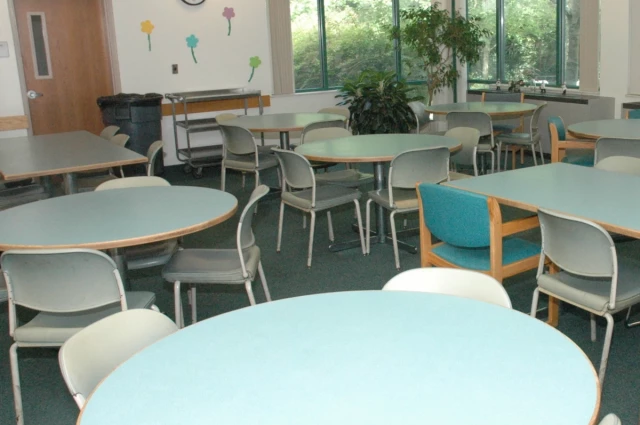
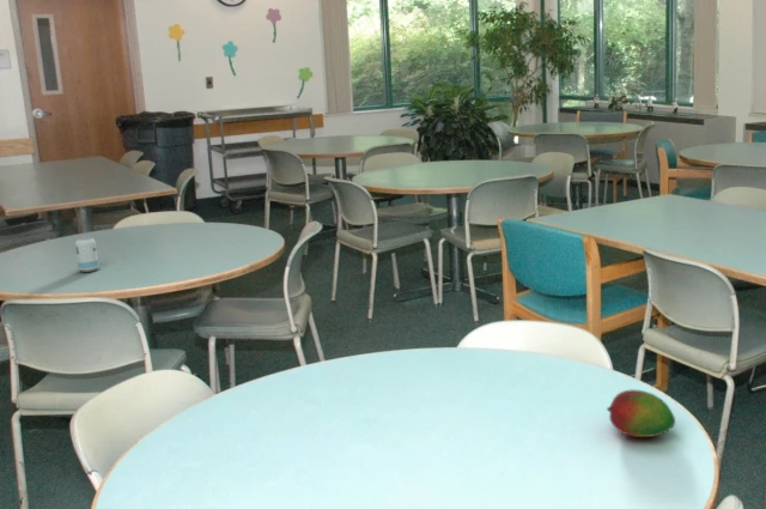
+ fruit (640, 412)
+ beverage can (86, 254)
